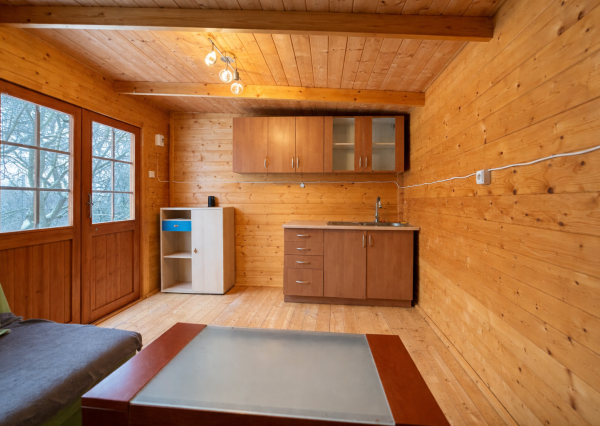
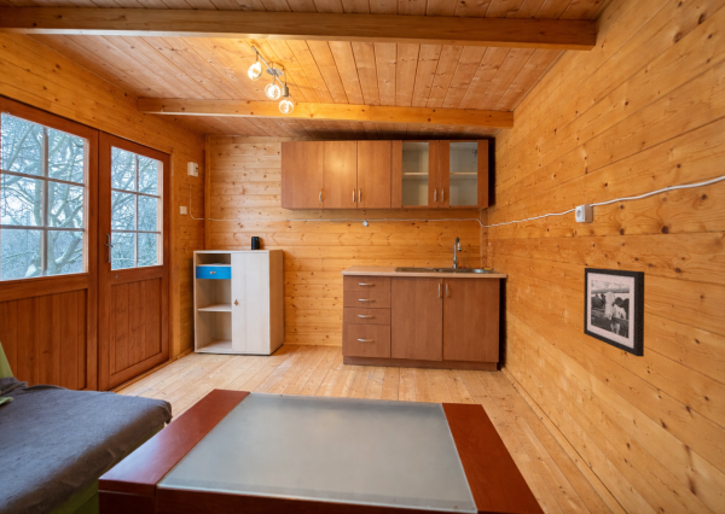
+ picture frame (610, 306)
